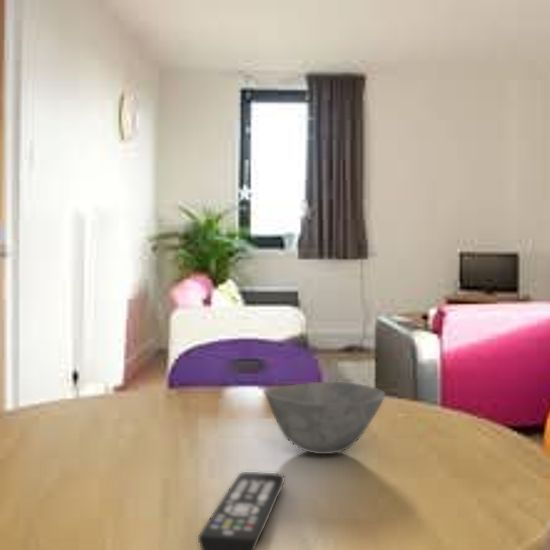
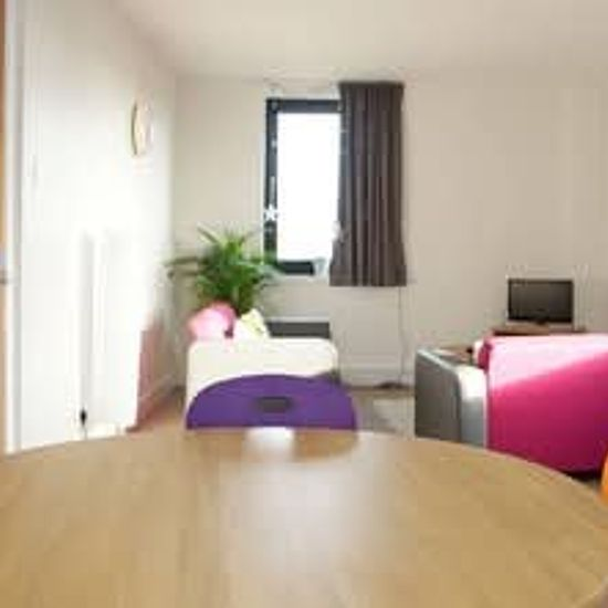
- remote control (246, 509)
- bowl (323, 420)
